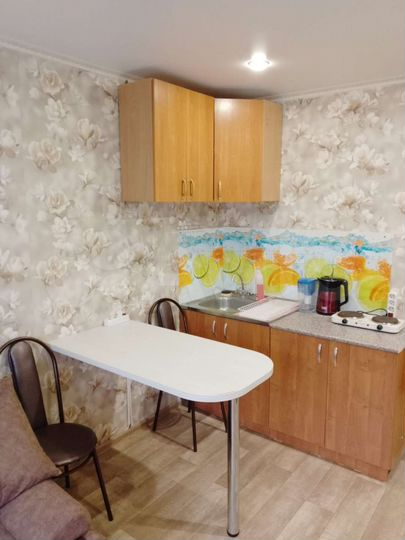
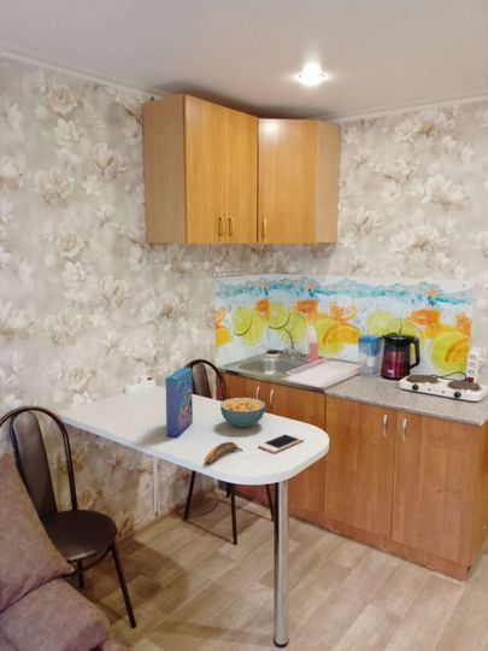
+ banana (221, 451)
+ cell phone (281, 442)
+ cereal box (180, 400)
+ cereal bowl (242, 415)
